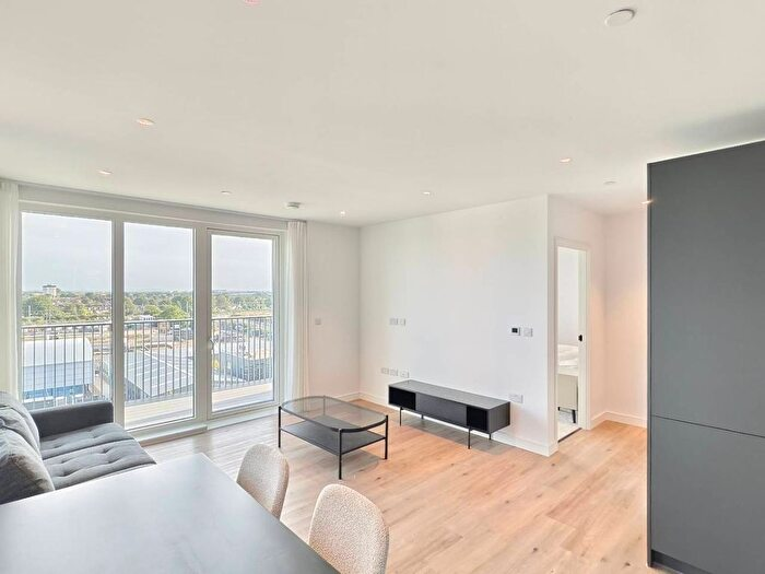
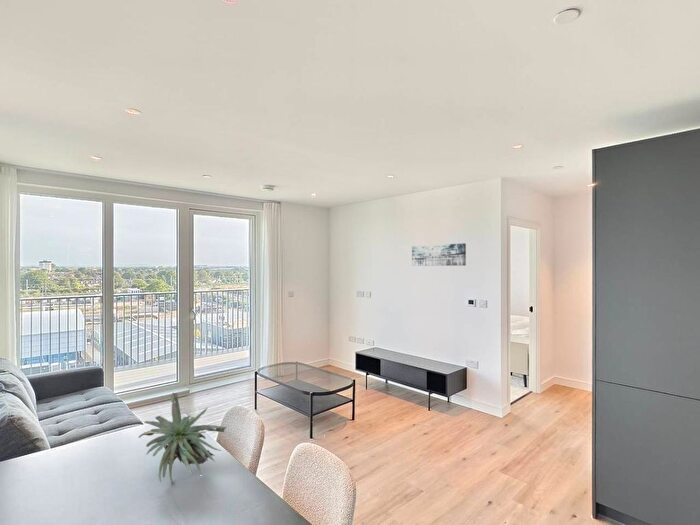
+ wall art (437, 255)
+ plant (176, 433)
